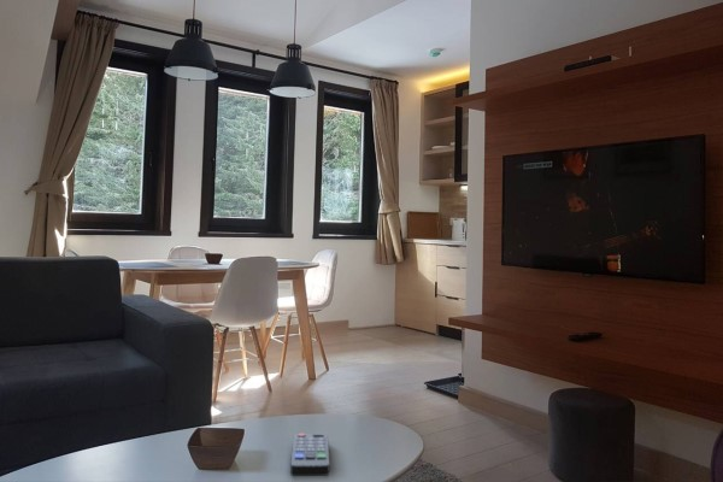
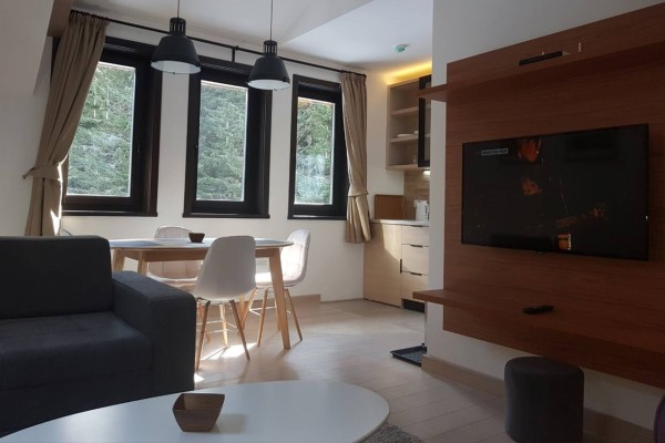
- remote control (310, 452)
